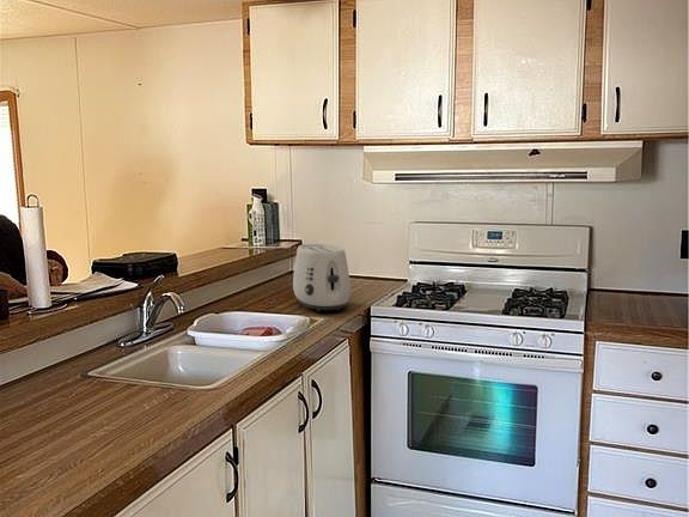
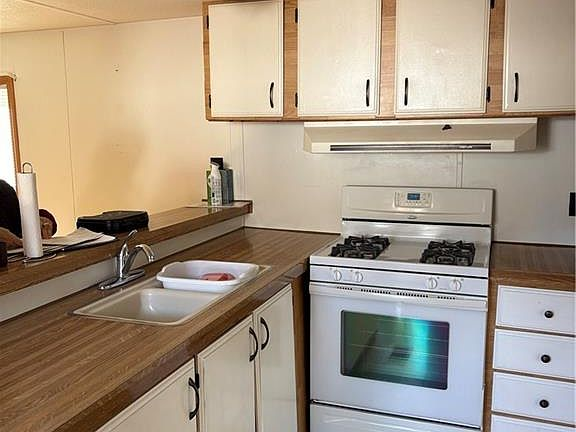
- toaster (321, 276)
